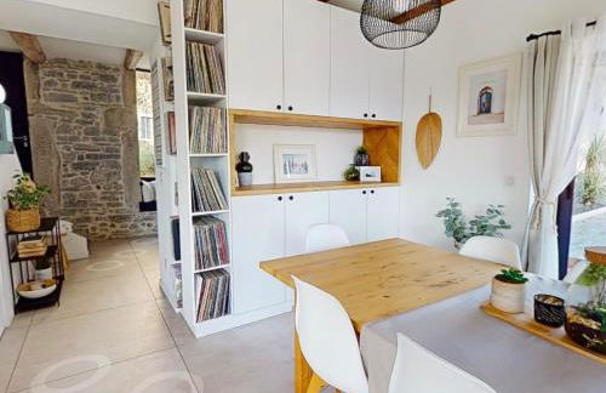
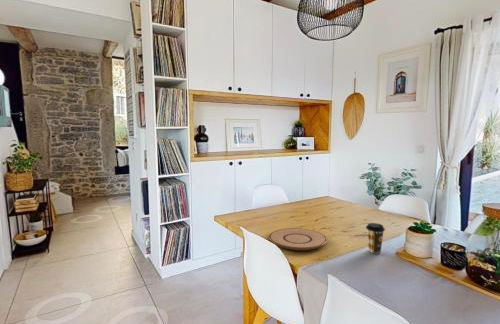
+ coffee cup (374, 238)
+ plate (297, 238)
